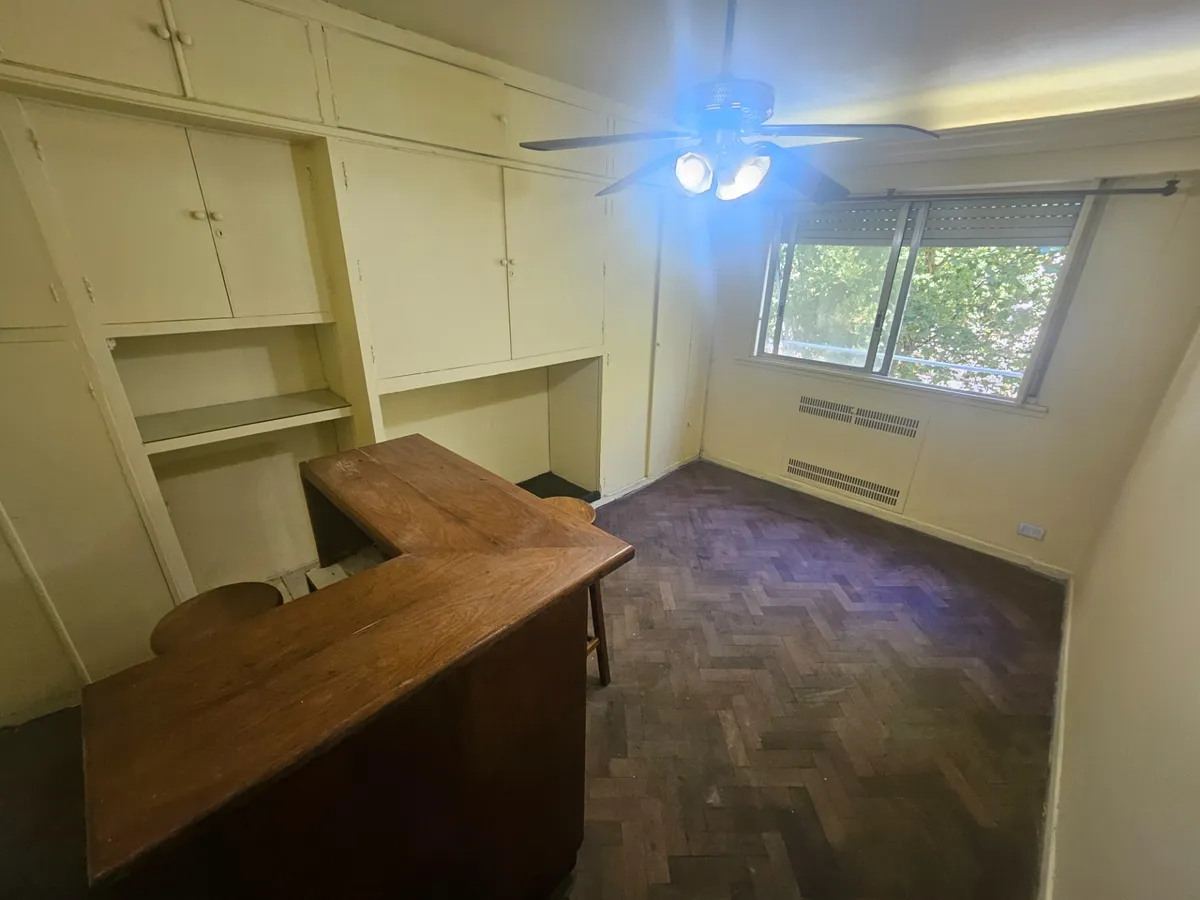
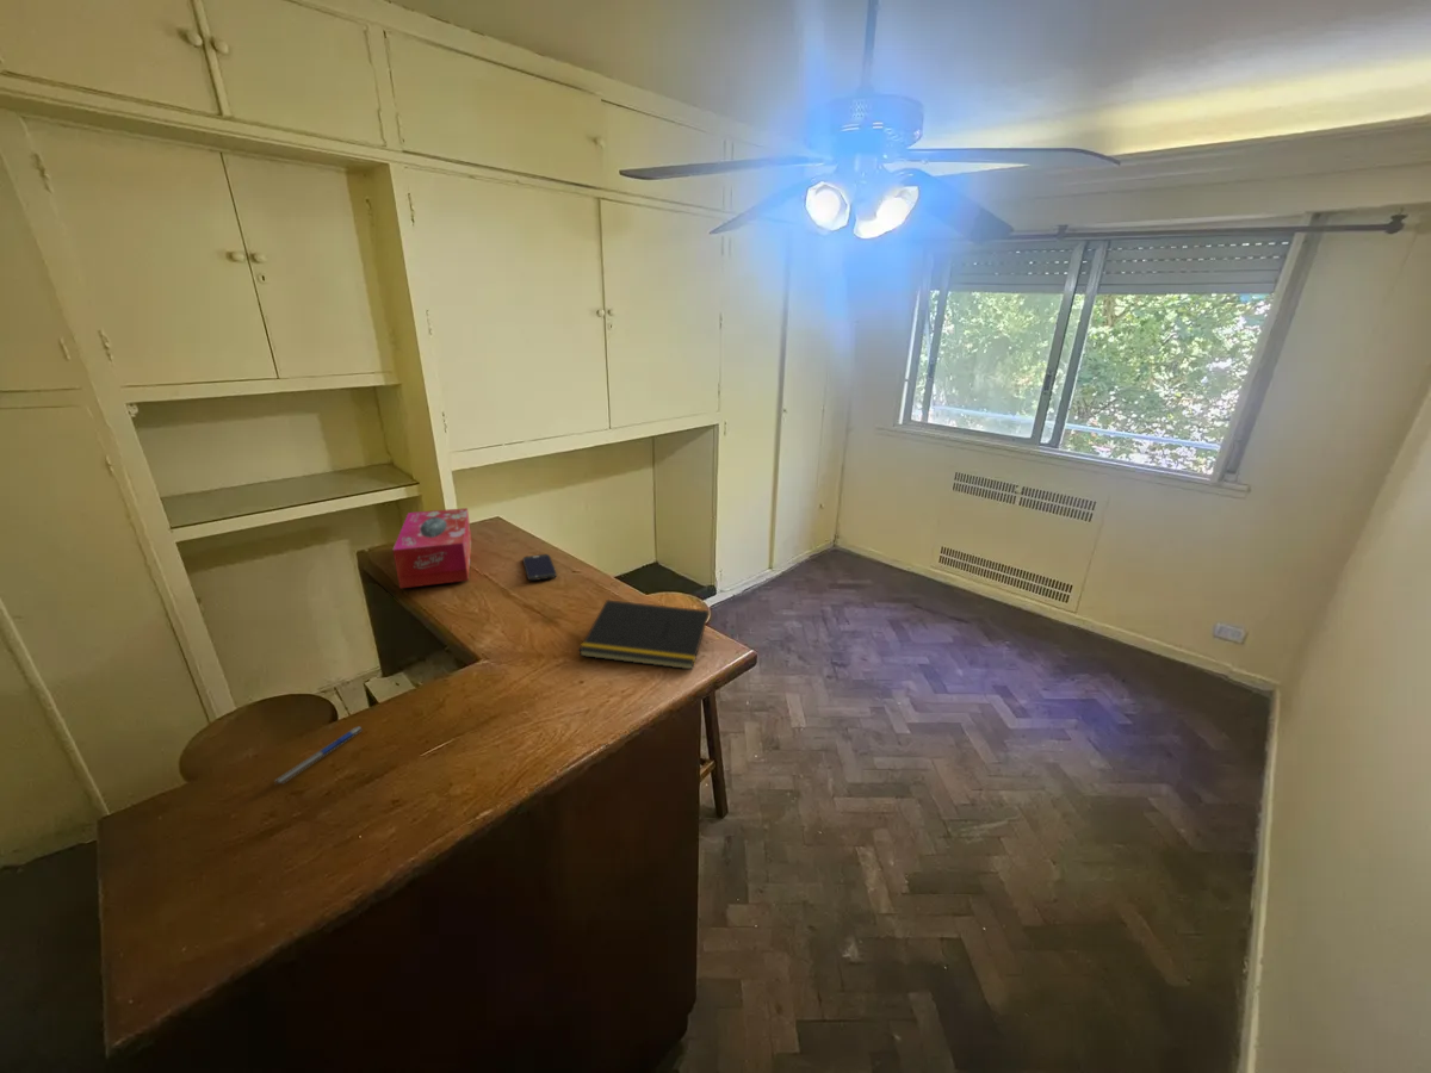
+ smartphone (539, 566)
+ pen (320, 753)
+ tissue box (436, 544)
+ notepad (646, 632)
